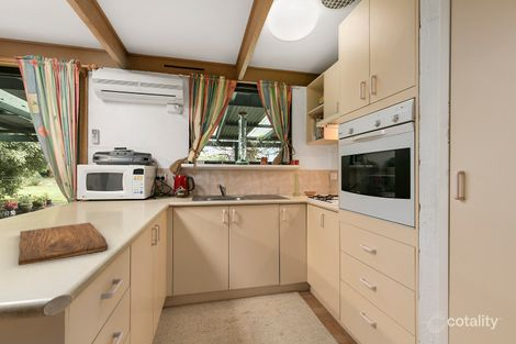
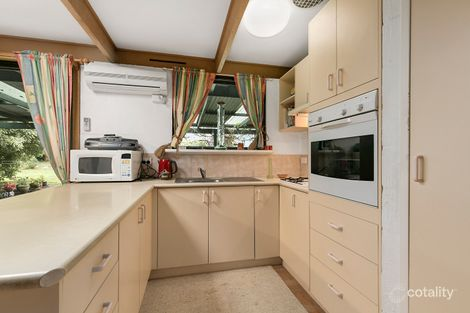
- cutting board (63, 238)
